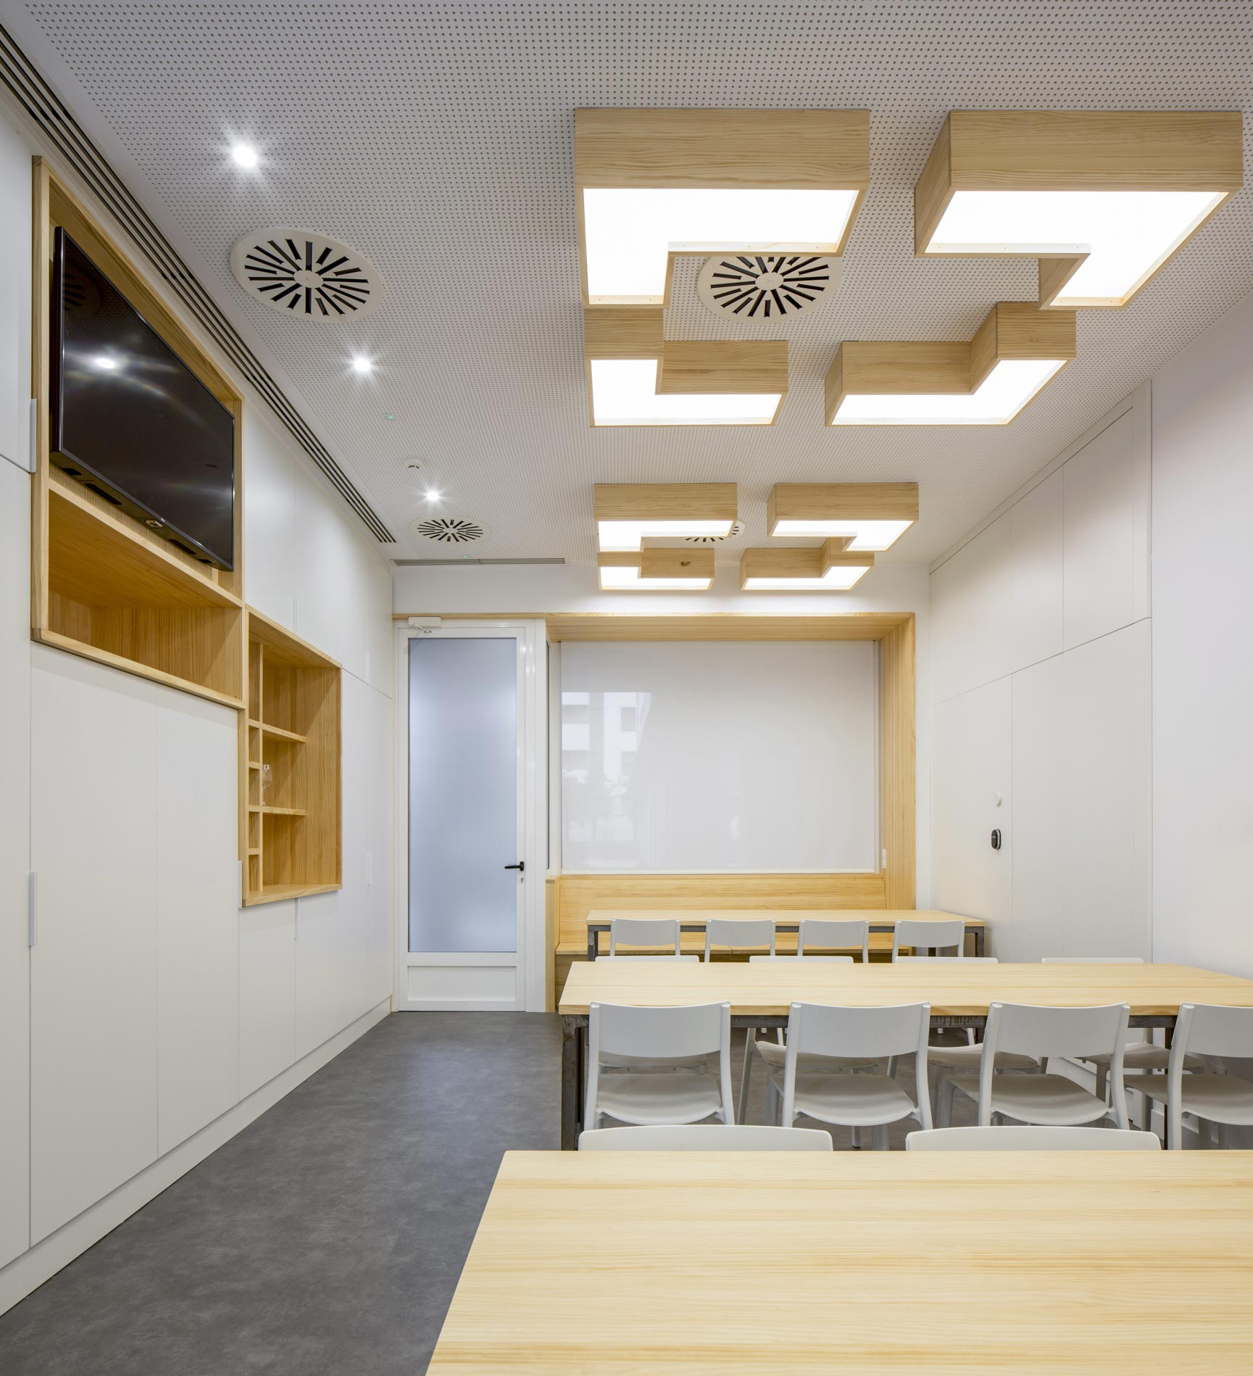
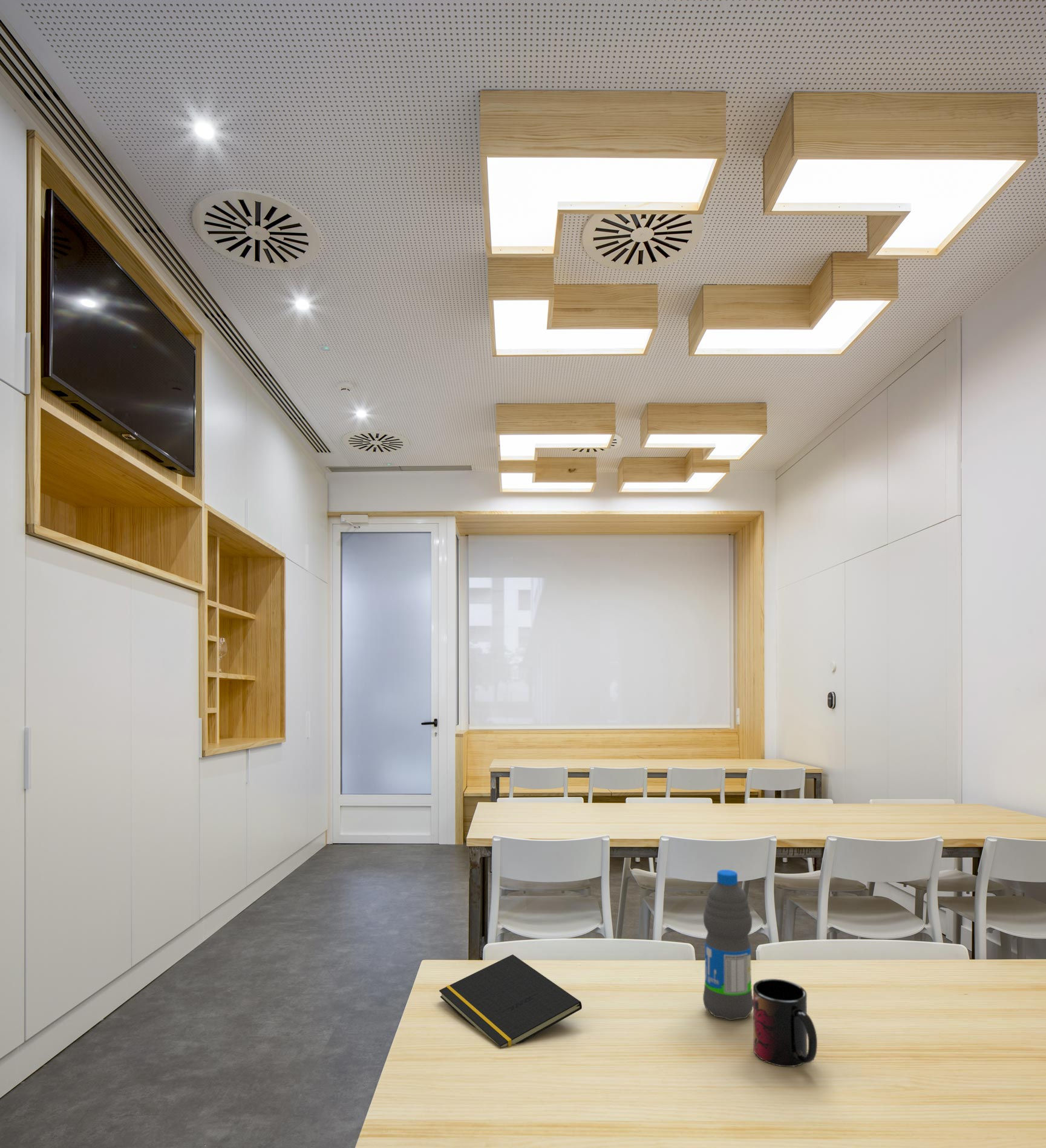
+ mug (788, 1026)
+ water bottle (727, 941)
+ notepad (508, 999)
